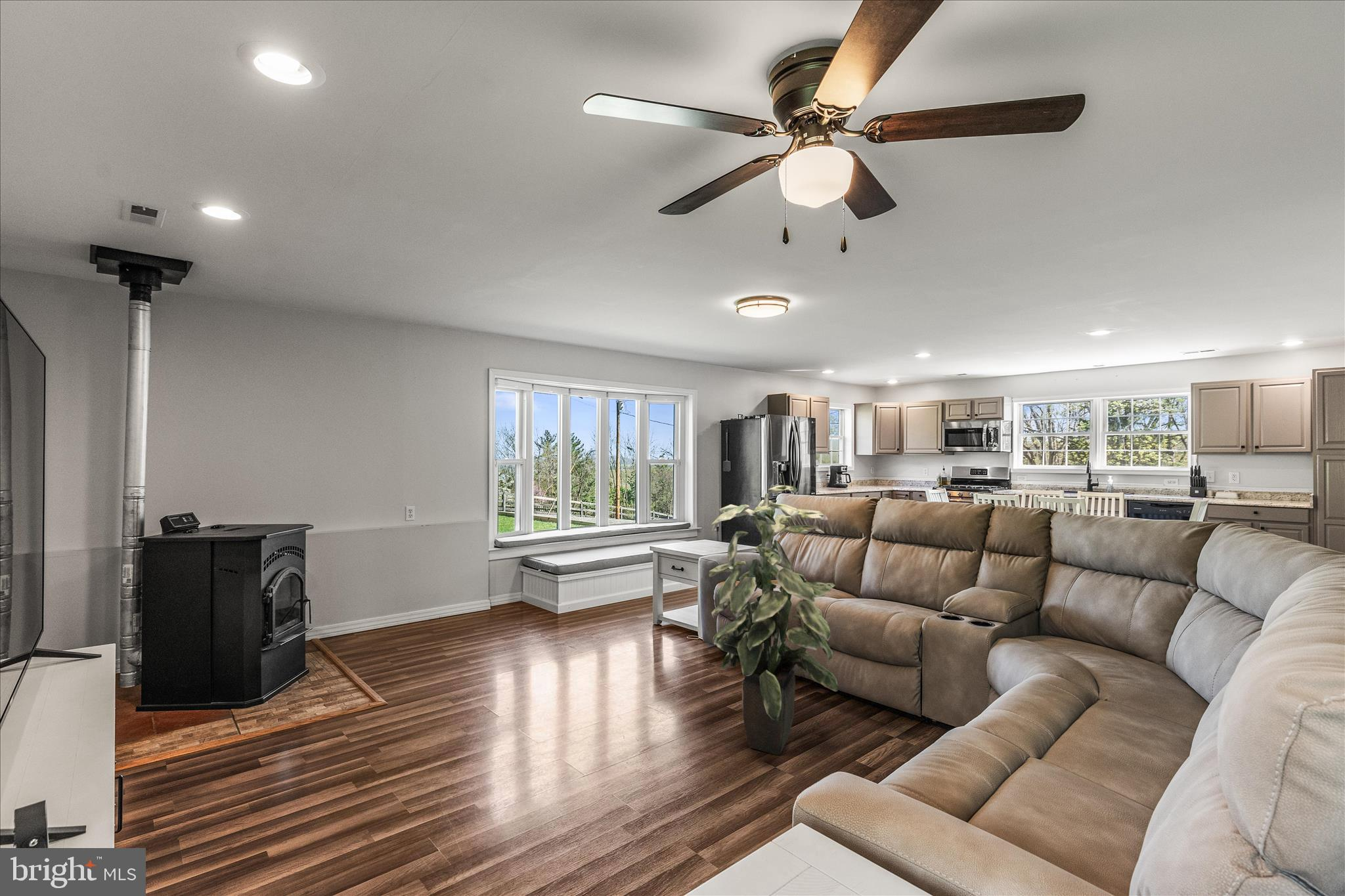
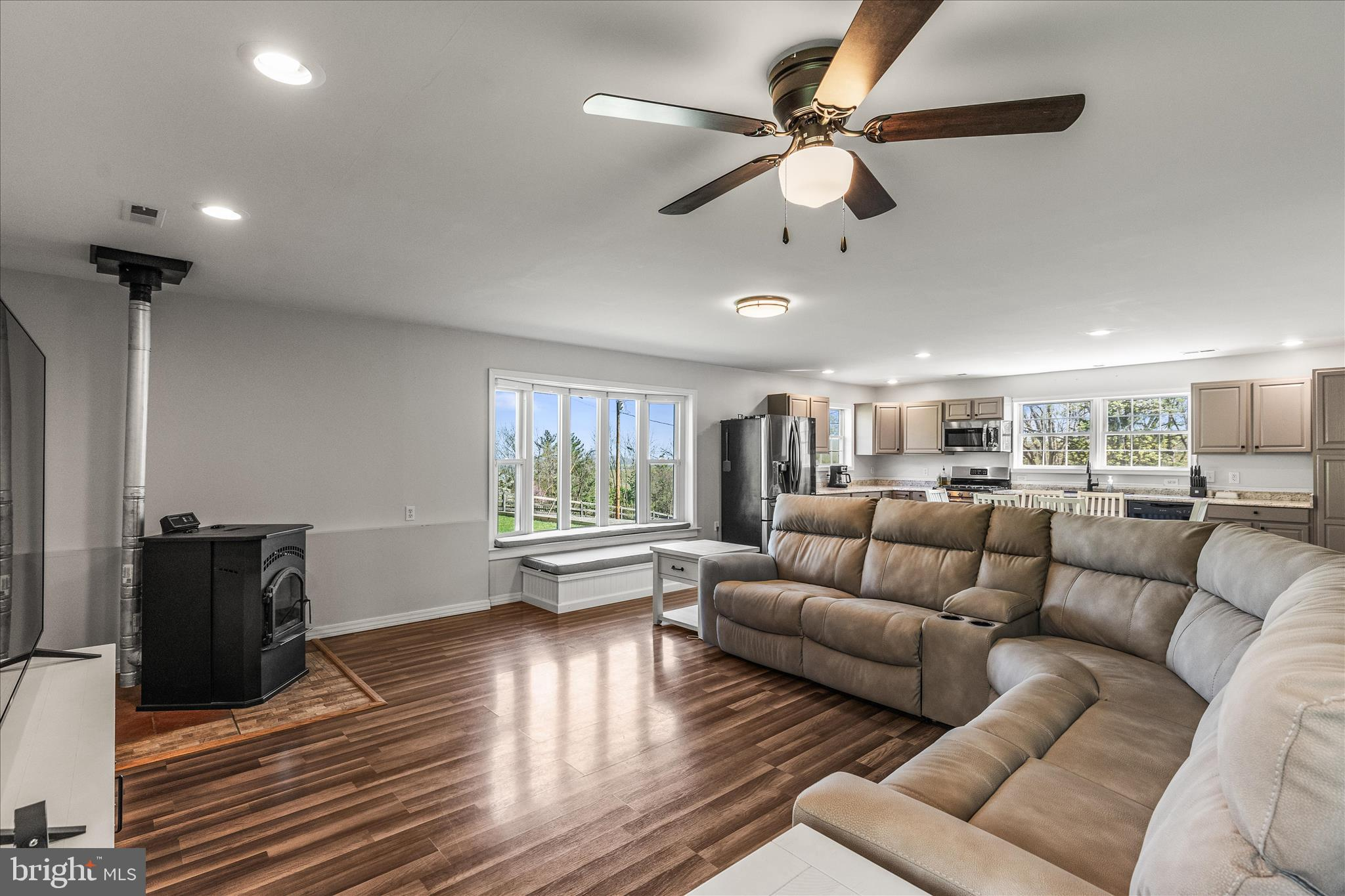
- indoor plant (774, 619)
